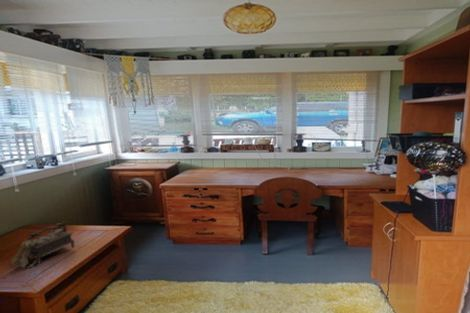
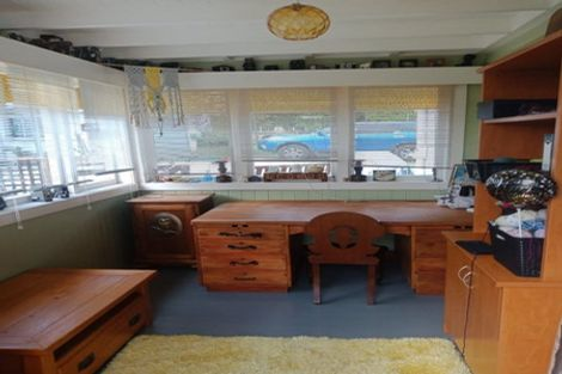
- decorative box (43, 242)
